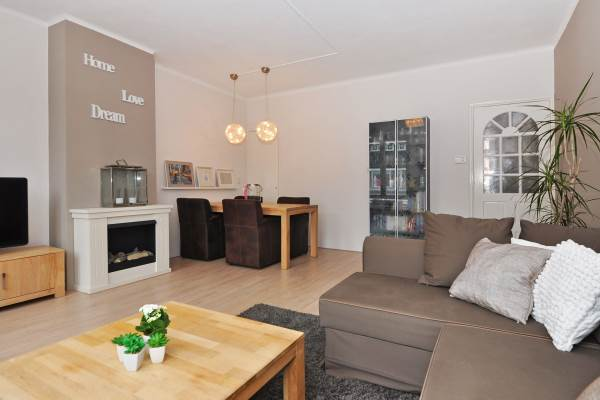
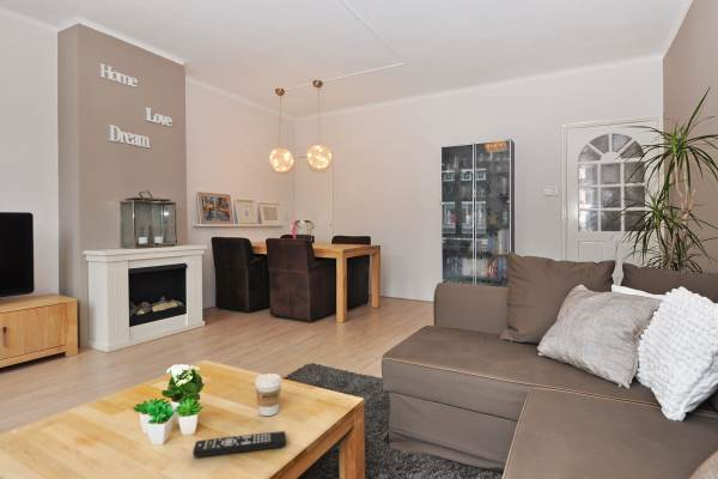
+ remote control (241, 443)
+ coffee cup (268, 394)
